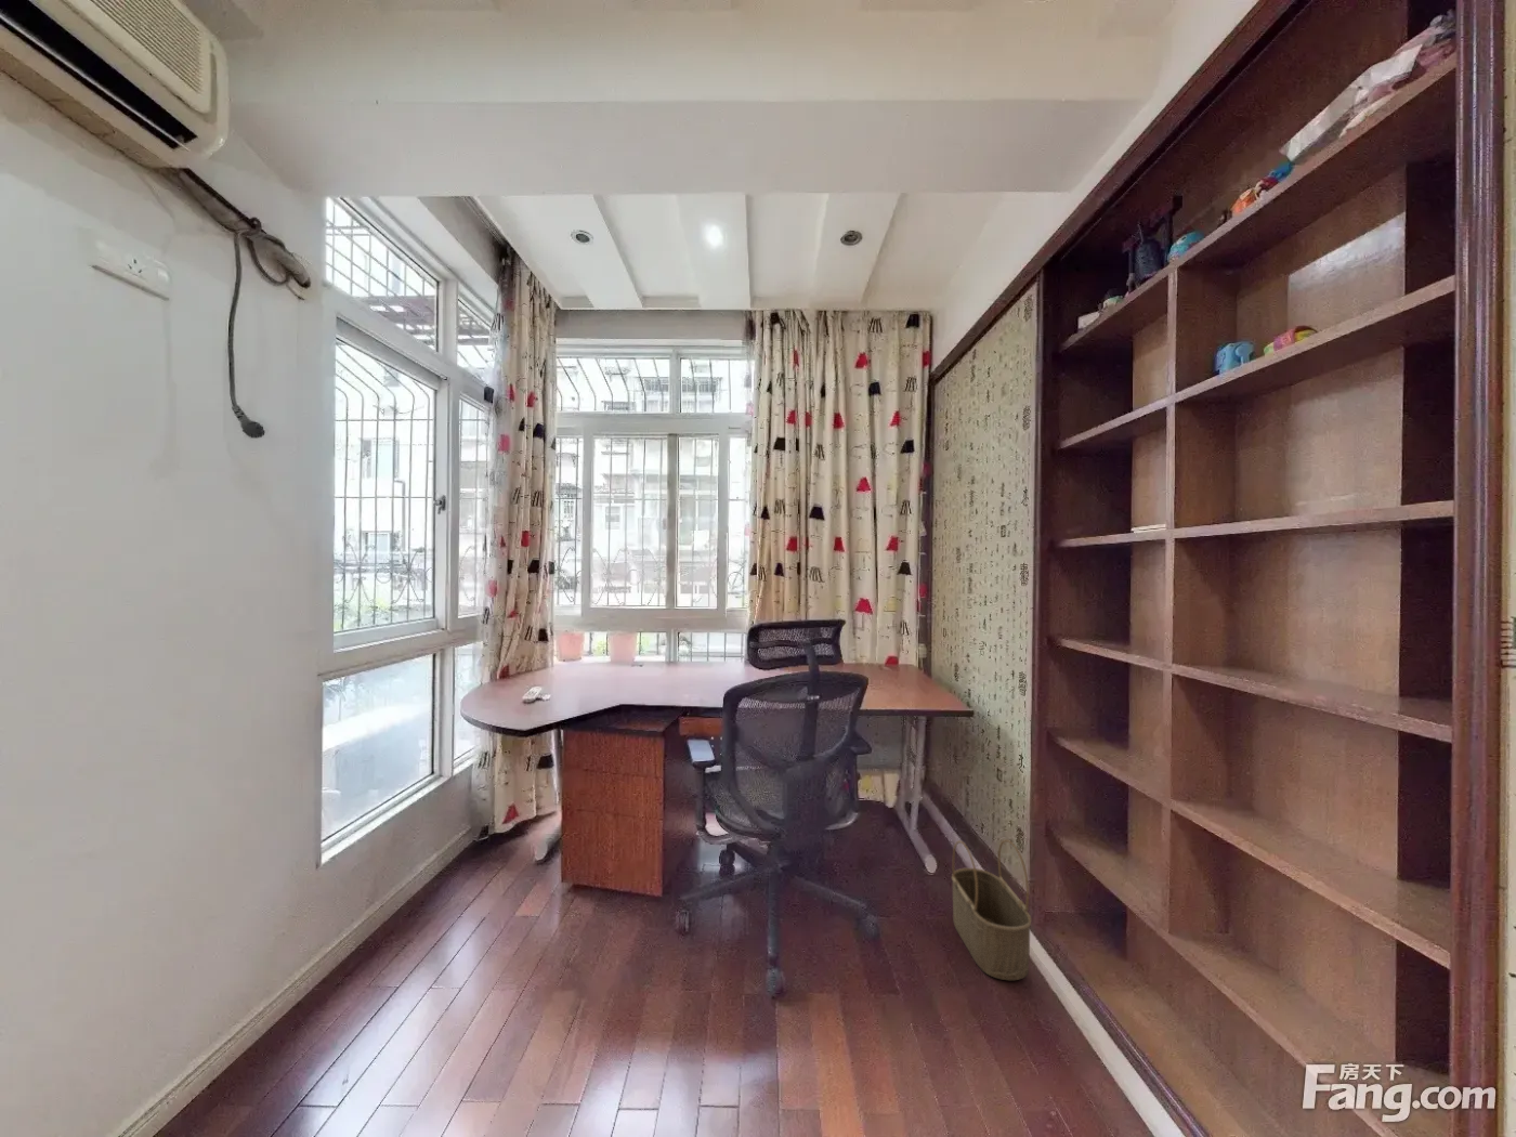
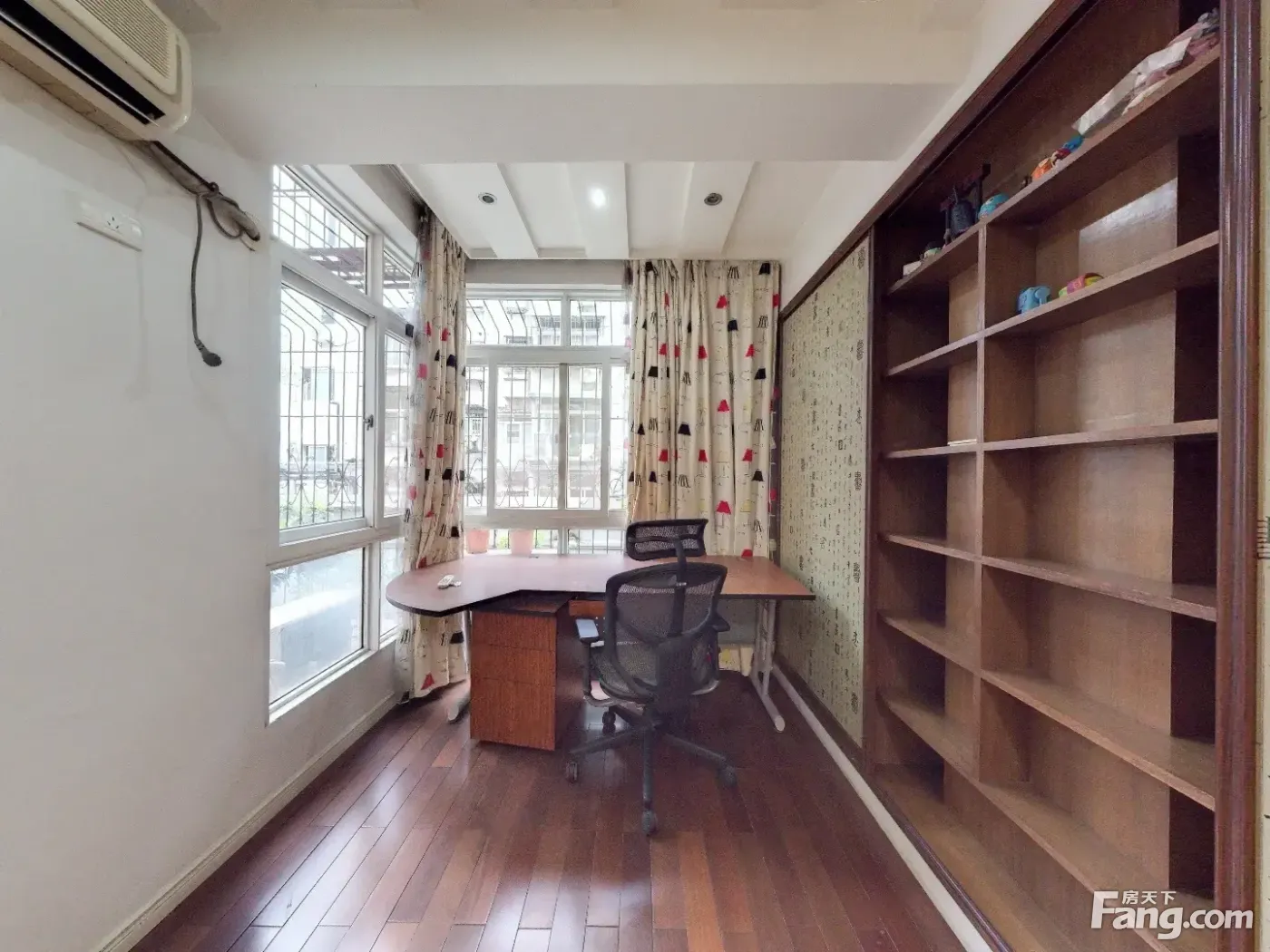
- wicker basket (988, 895)
